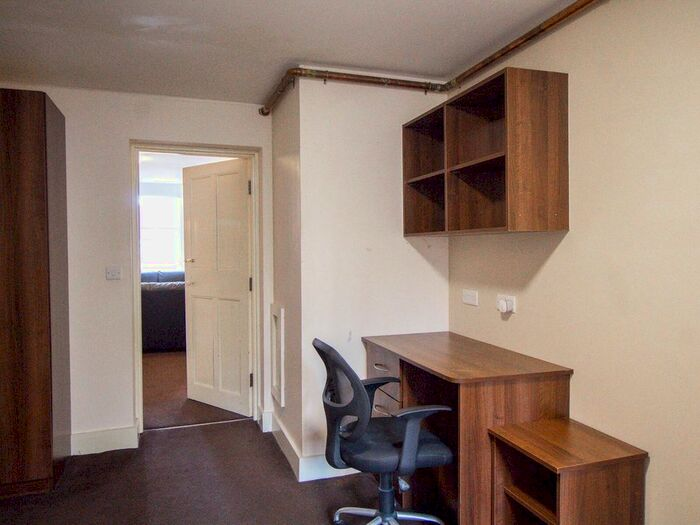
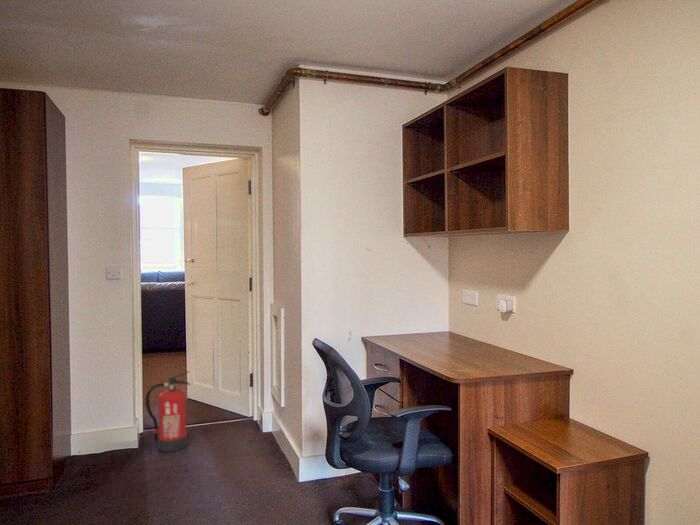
+ fire extinguisher (168, 409)
